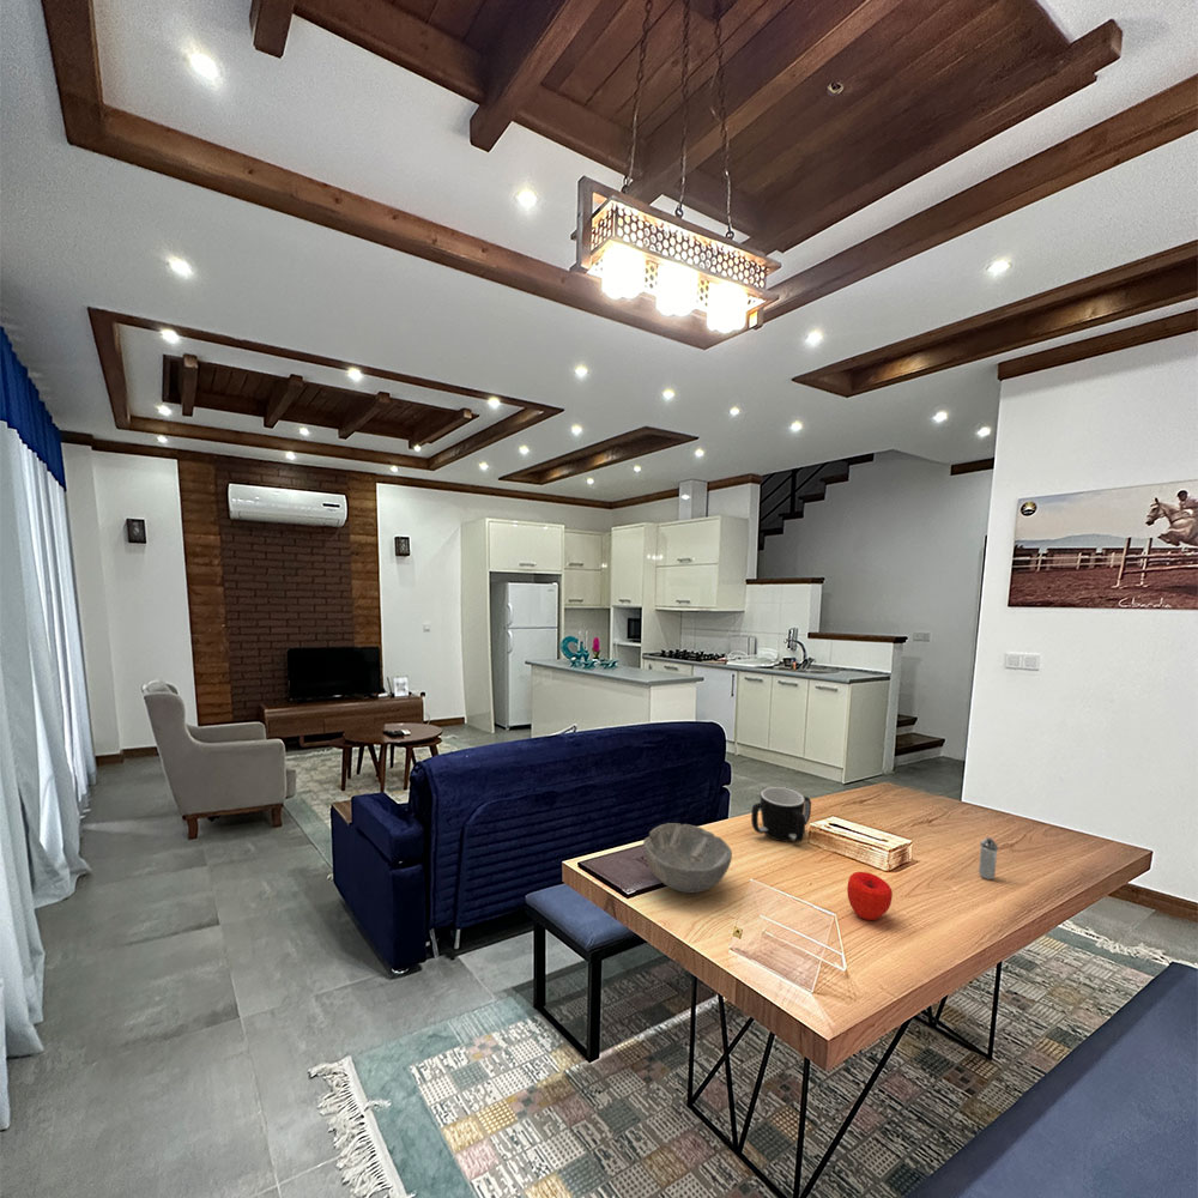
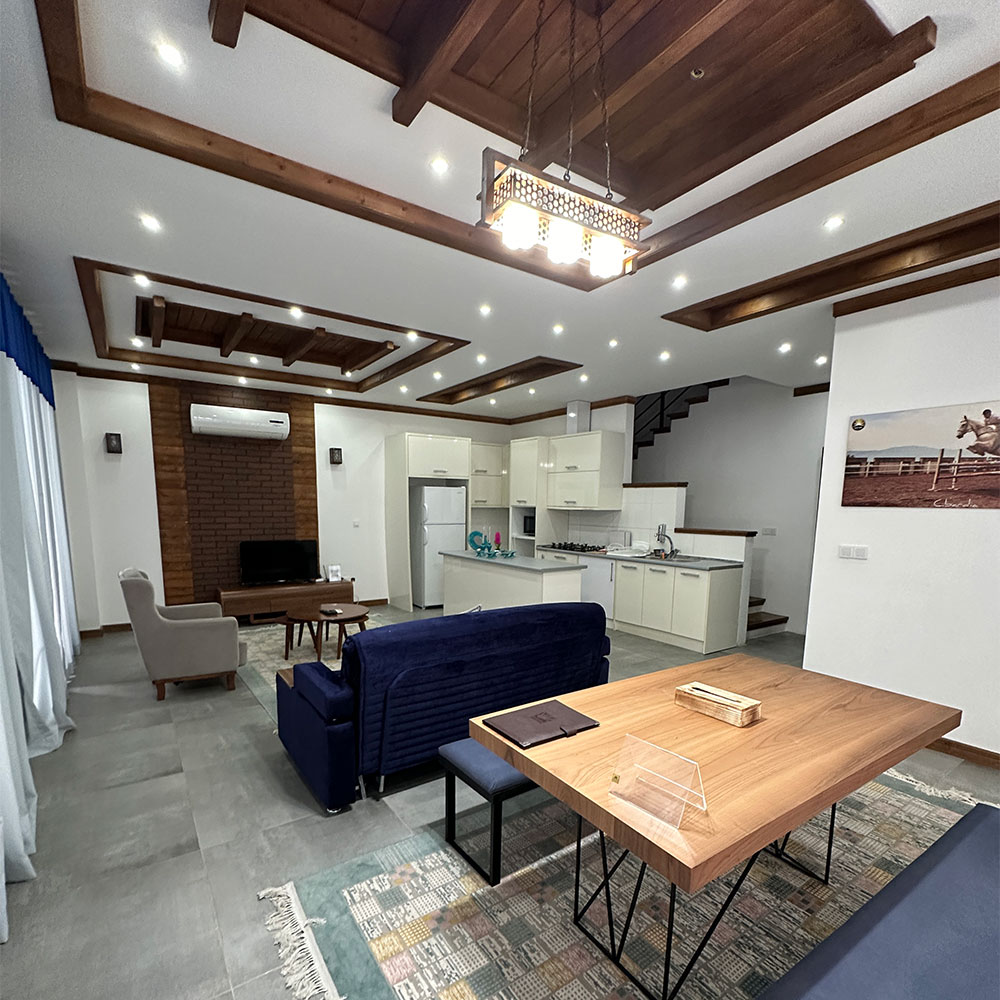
- mug (781, 815)
- apple (869, 897)
- bowl (686, 863)
- shaker (987, 858)
